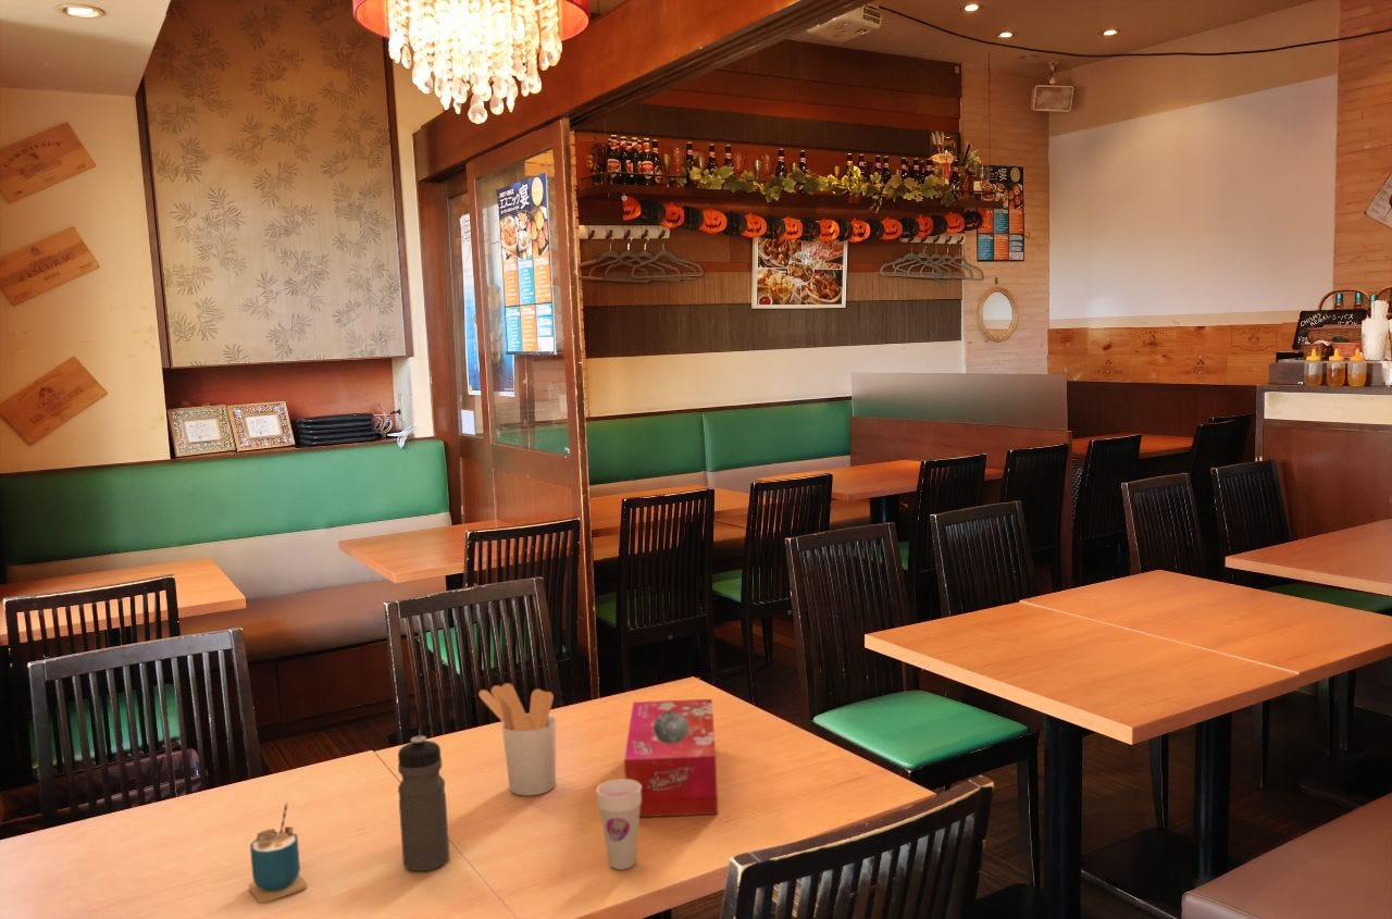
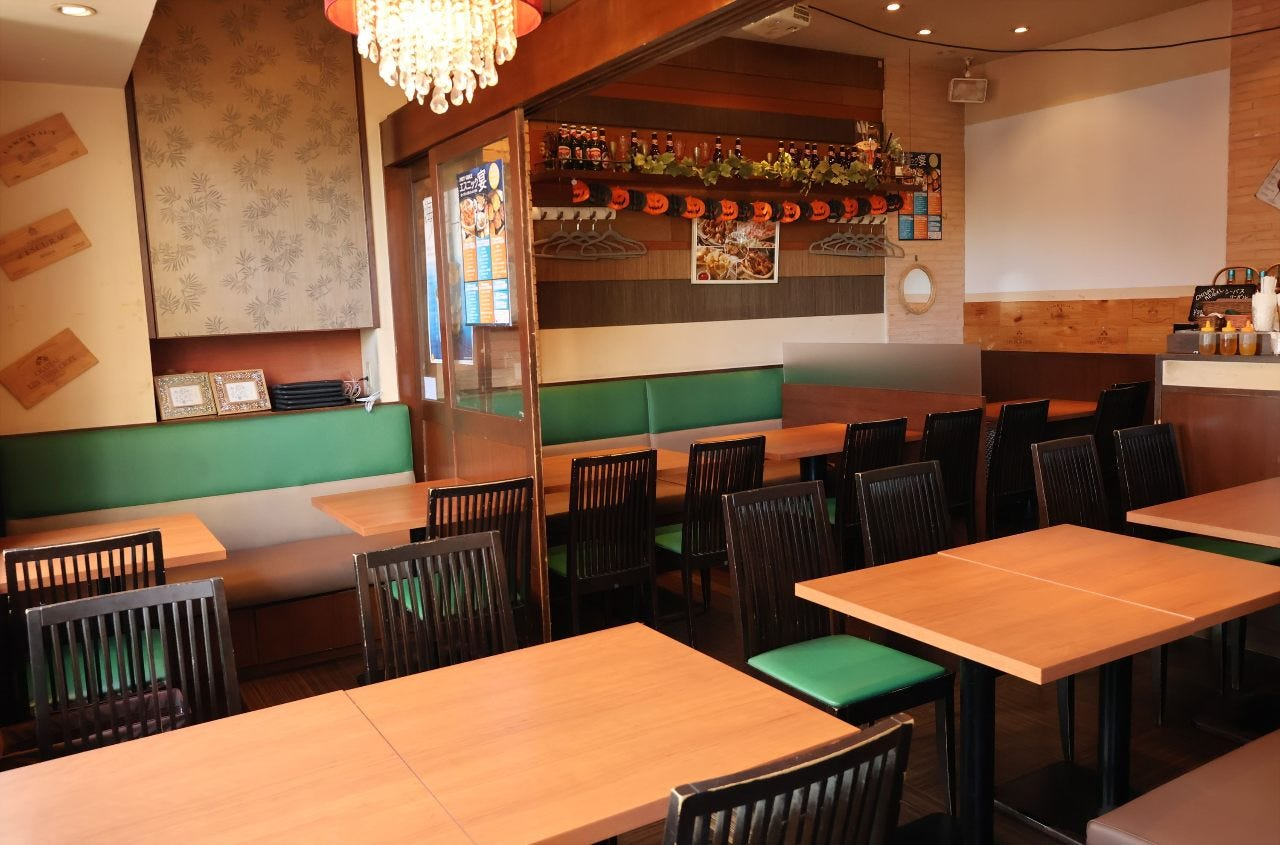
- utensil holder (519, 735)
- tissue box (672, 754)
- cup (274, 848)
- cup (620, 825)
- water bottle (422, 799)
